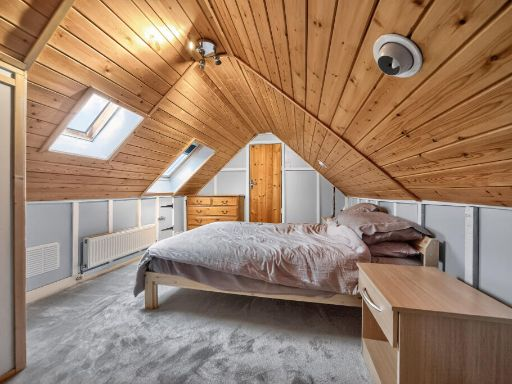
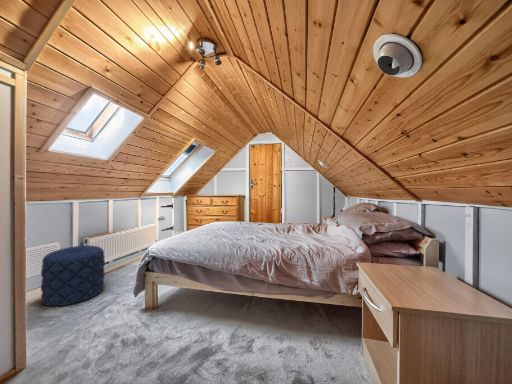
+ pouf (74, 272)
